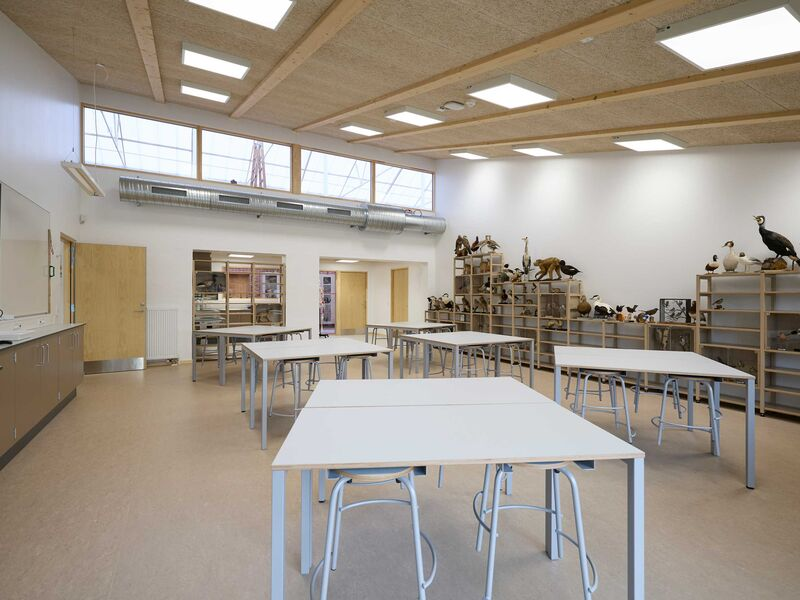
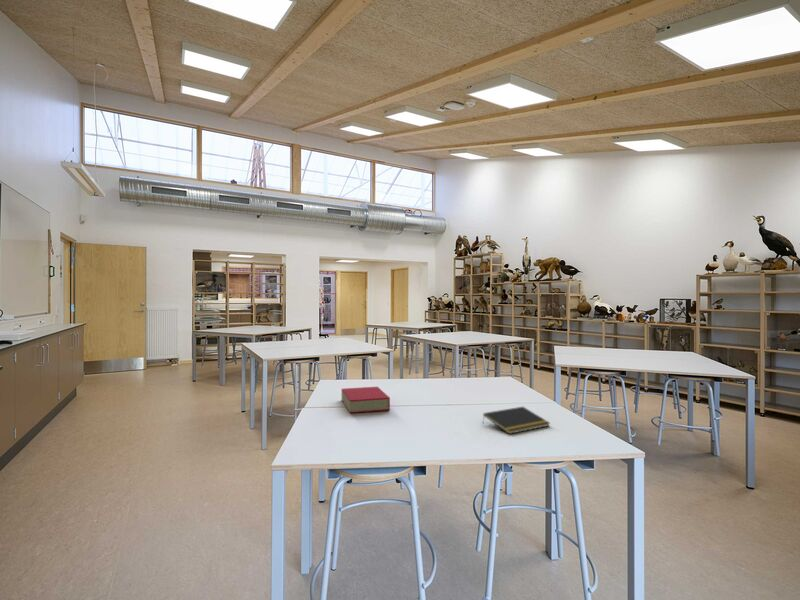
+ notepad (516, 419)
+ book (364, 398)
